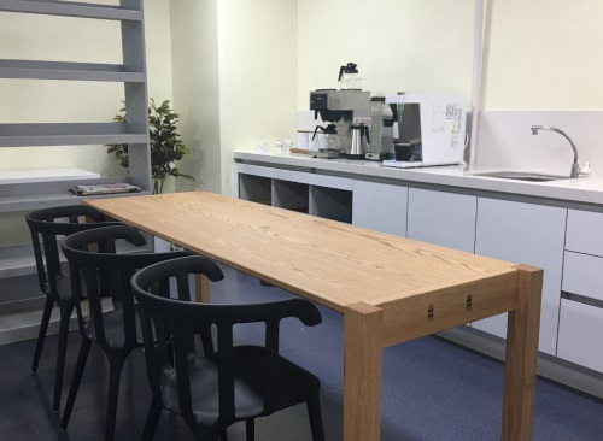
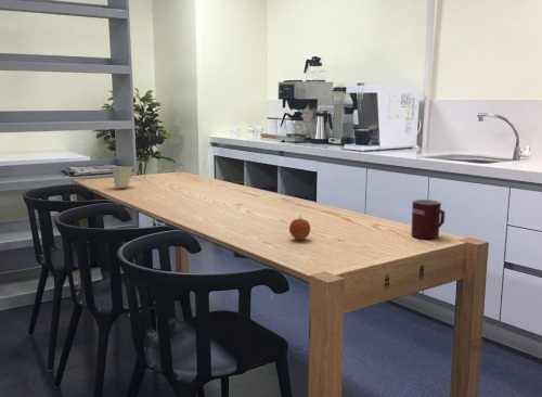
+ mug (429, 219)
+ cup (122, 176)
+ fruit (299, 227)
